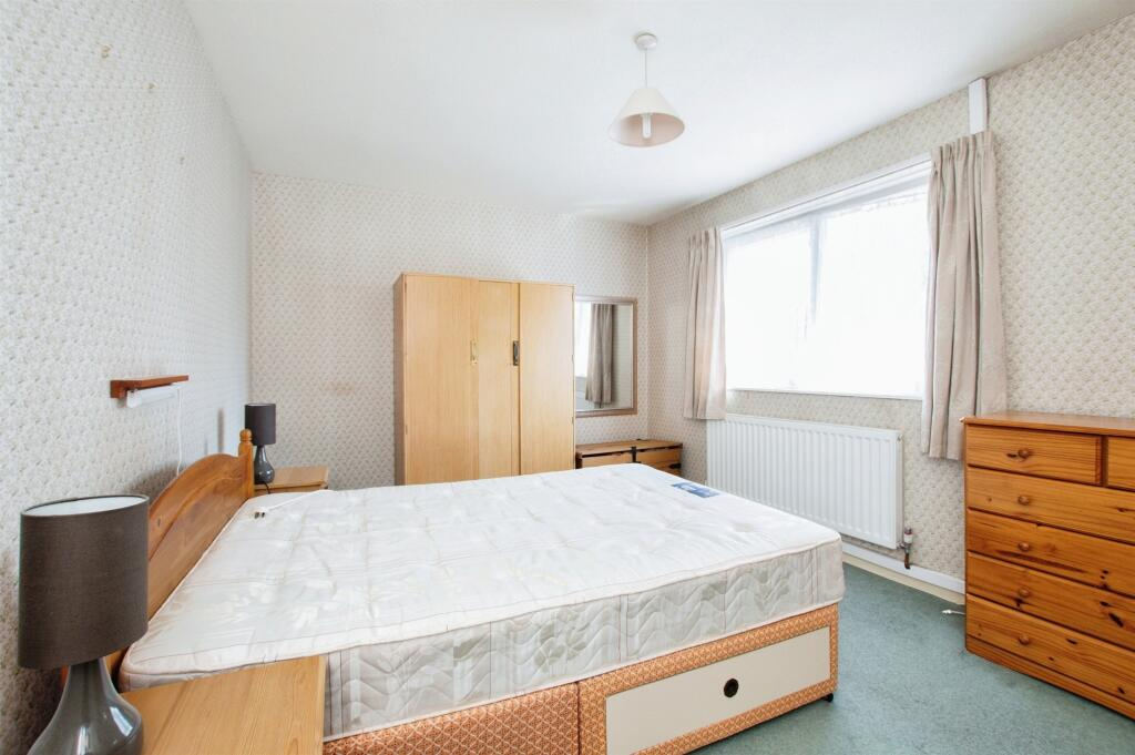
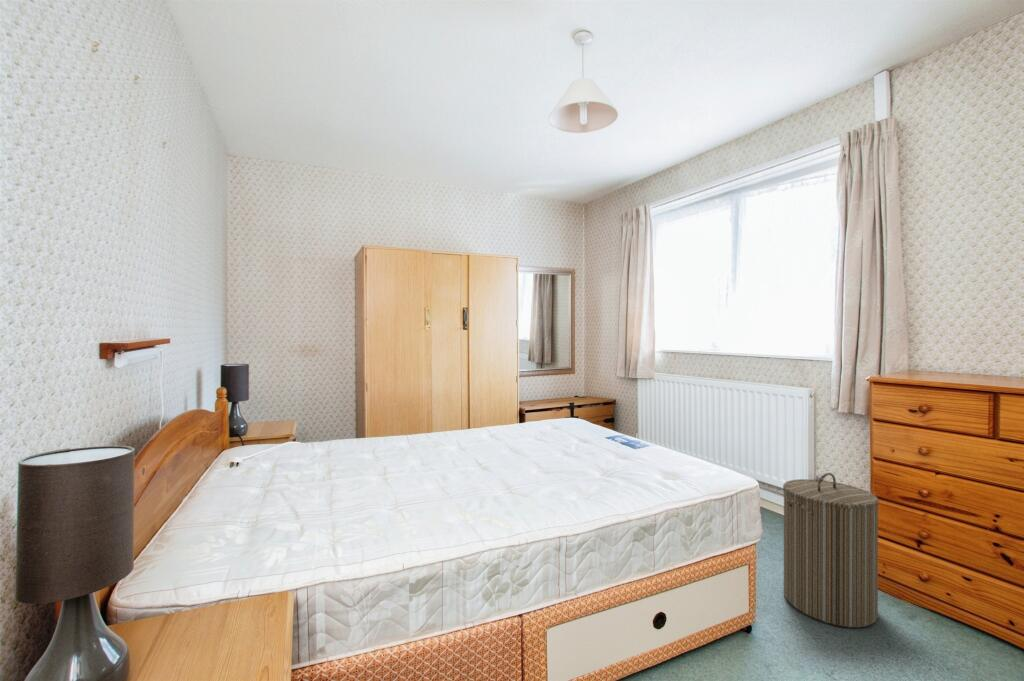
+ laundry hamper (828, 538)
